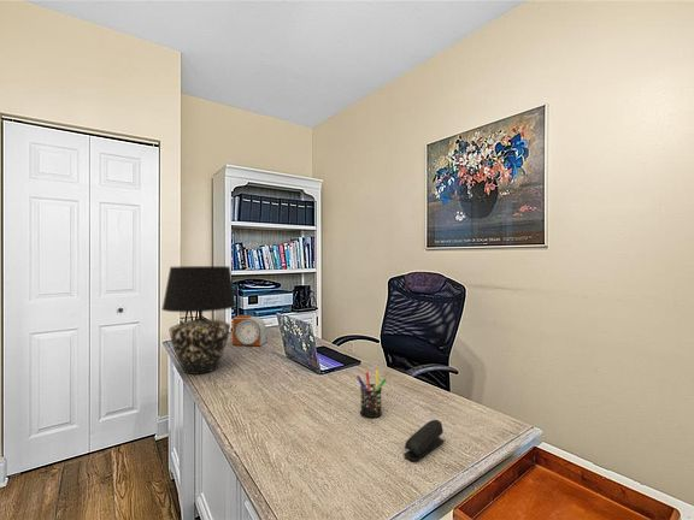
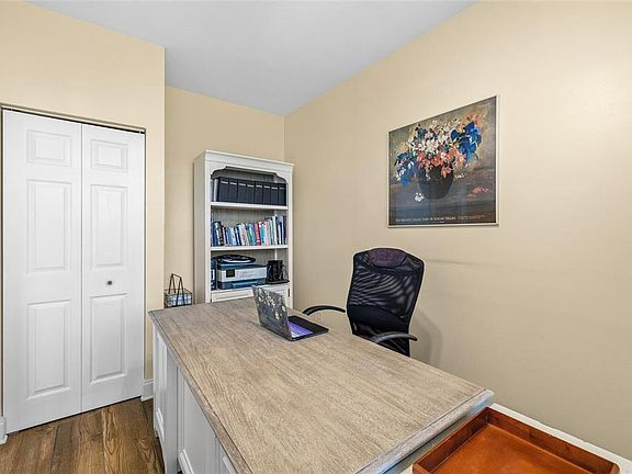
- pen holder (372, 391)
- alarm clock (248, 329)
- table lamp (200, 318)
- stapler (424, 438)
